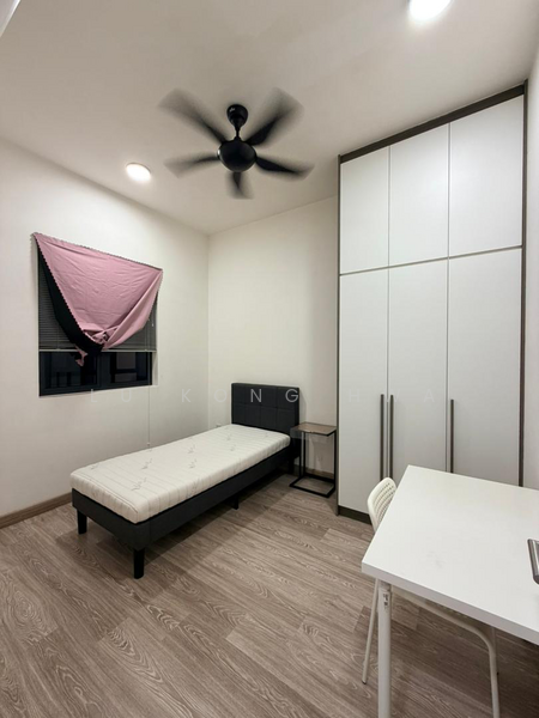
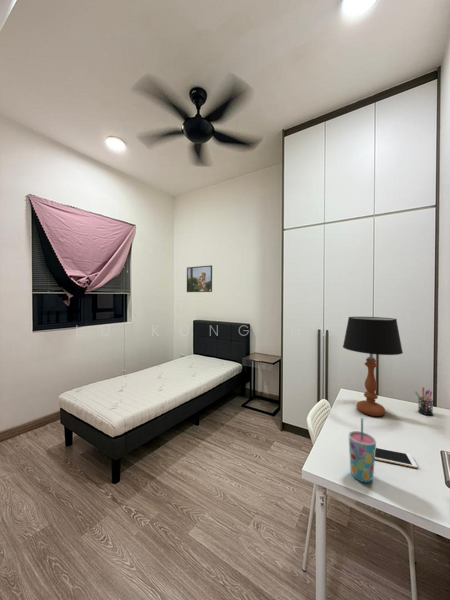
+ cup (361, 447)
+ cell phone (388, 455)
+ table lamp (371, 364)
+ pen holder (423, 400)
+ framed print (199, 279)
